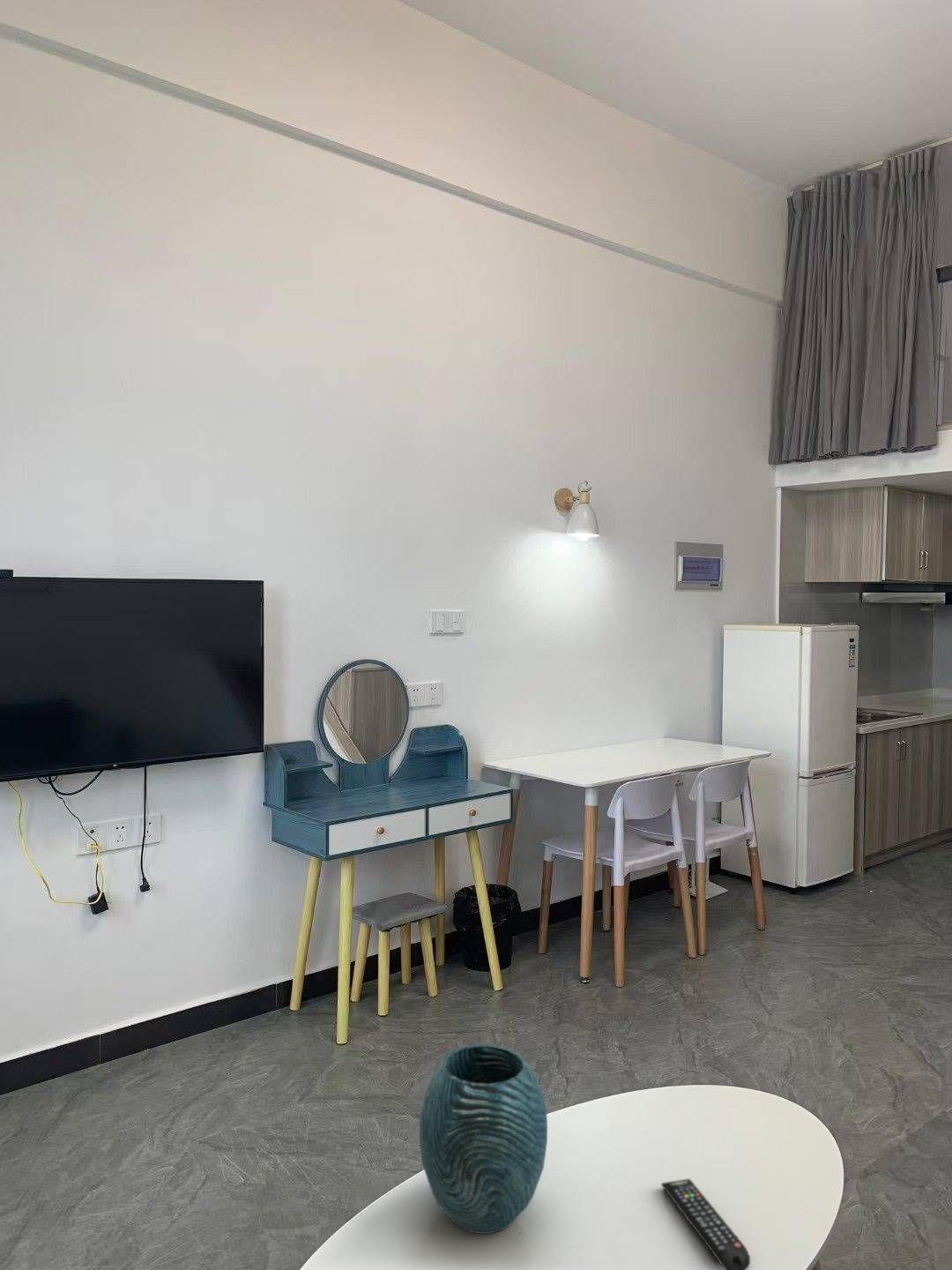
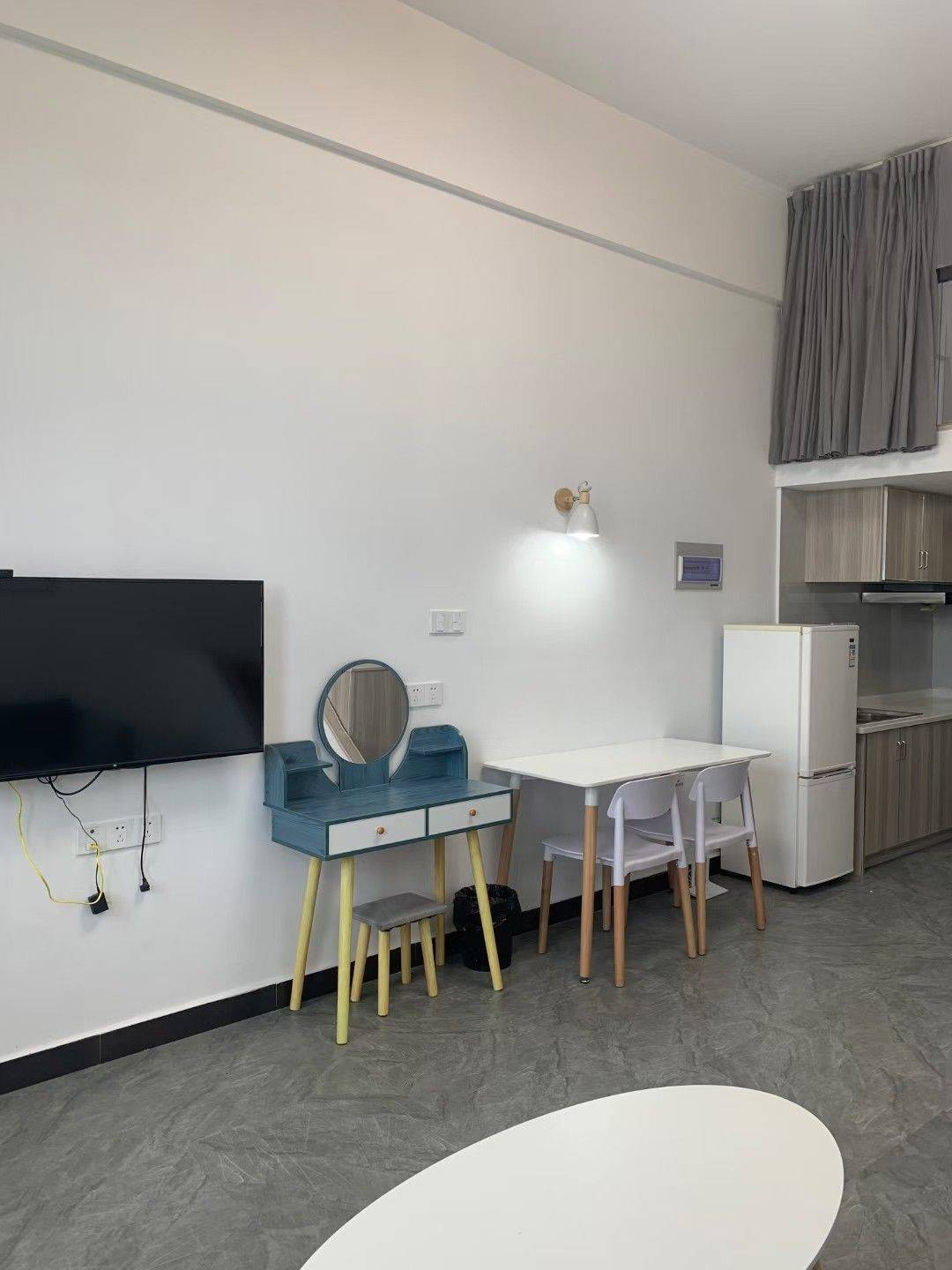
- remote control (703, 1220)
- vase (483, 1139)
